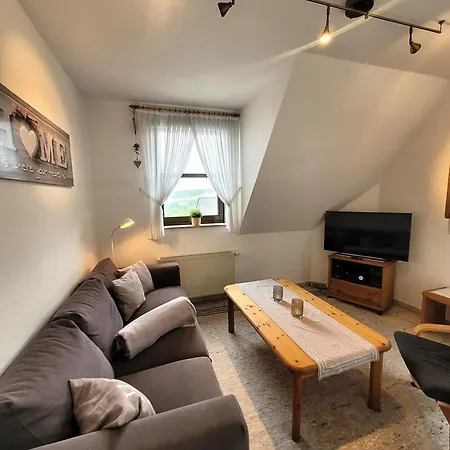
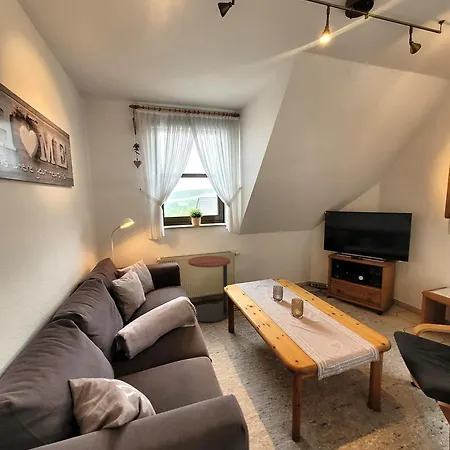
+ side table (223, 286)
